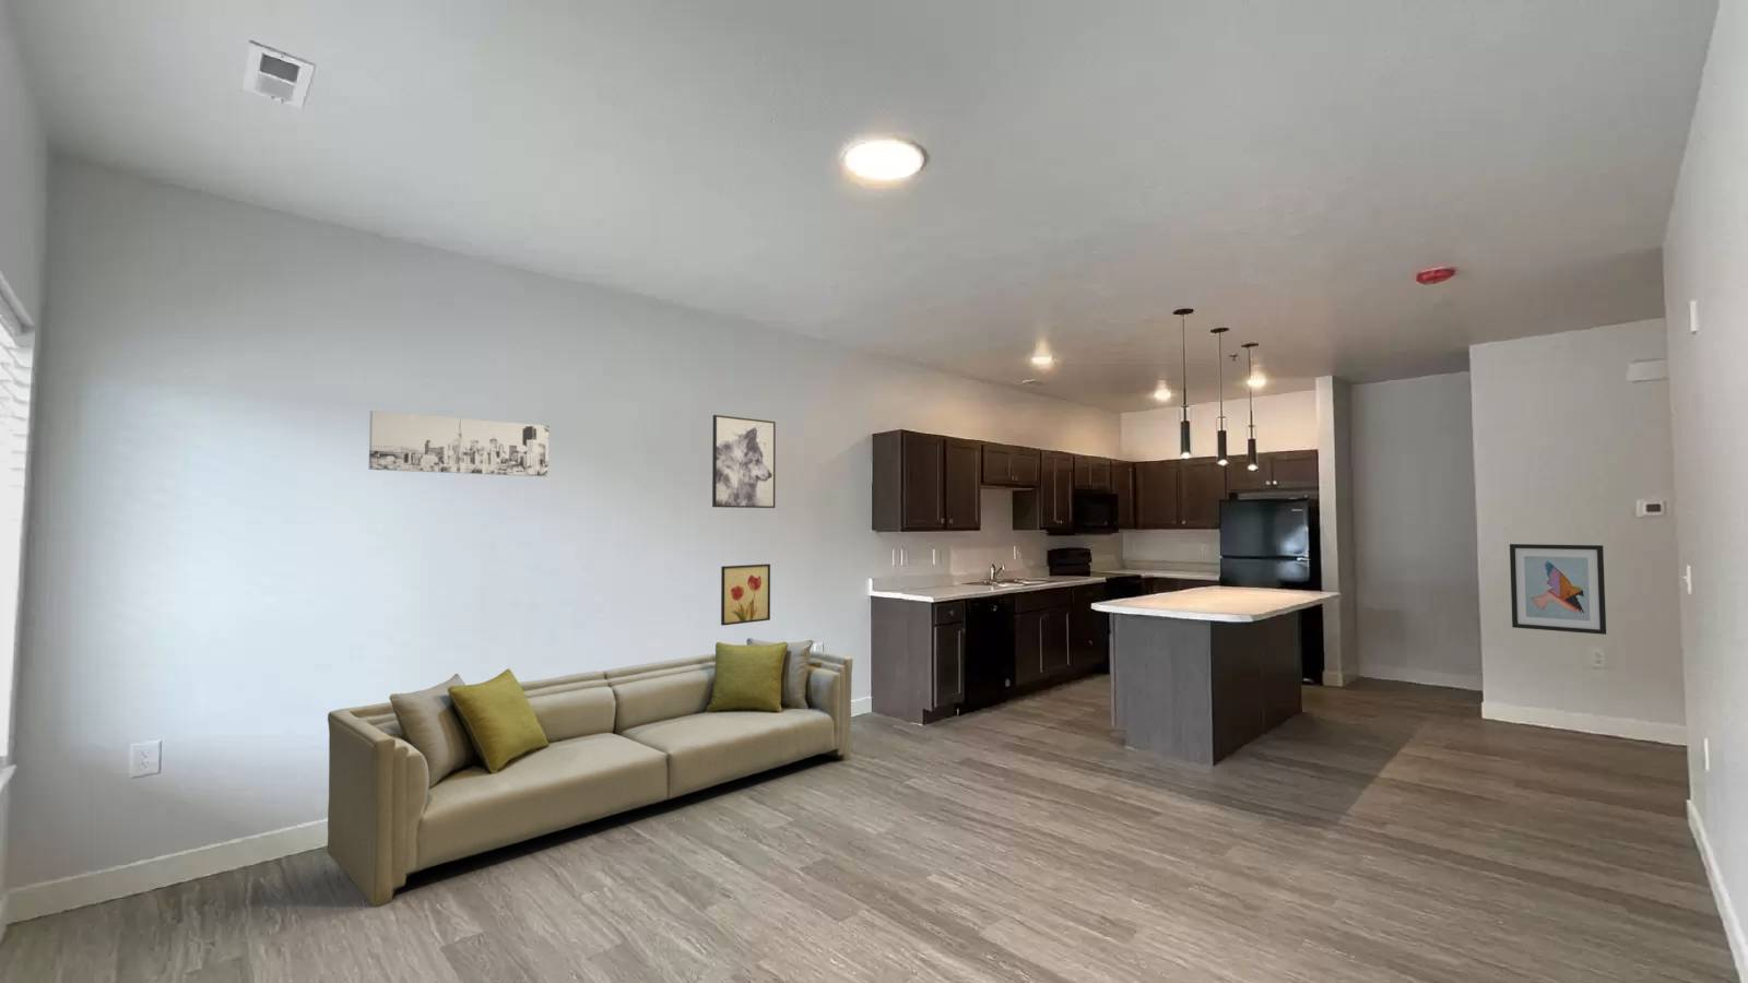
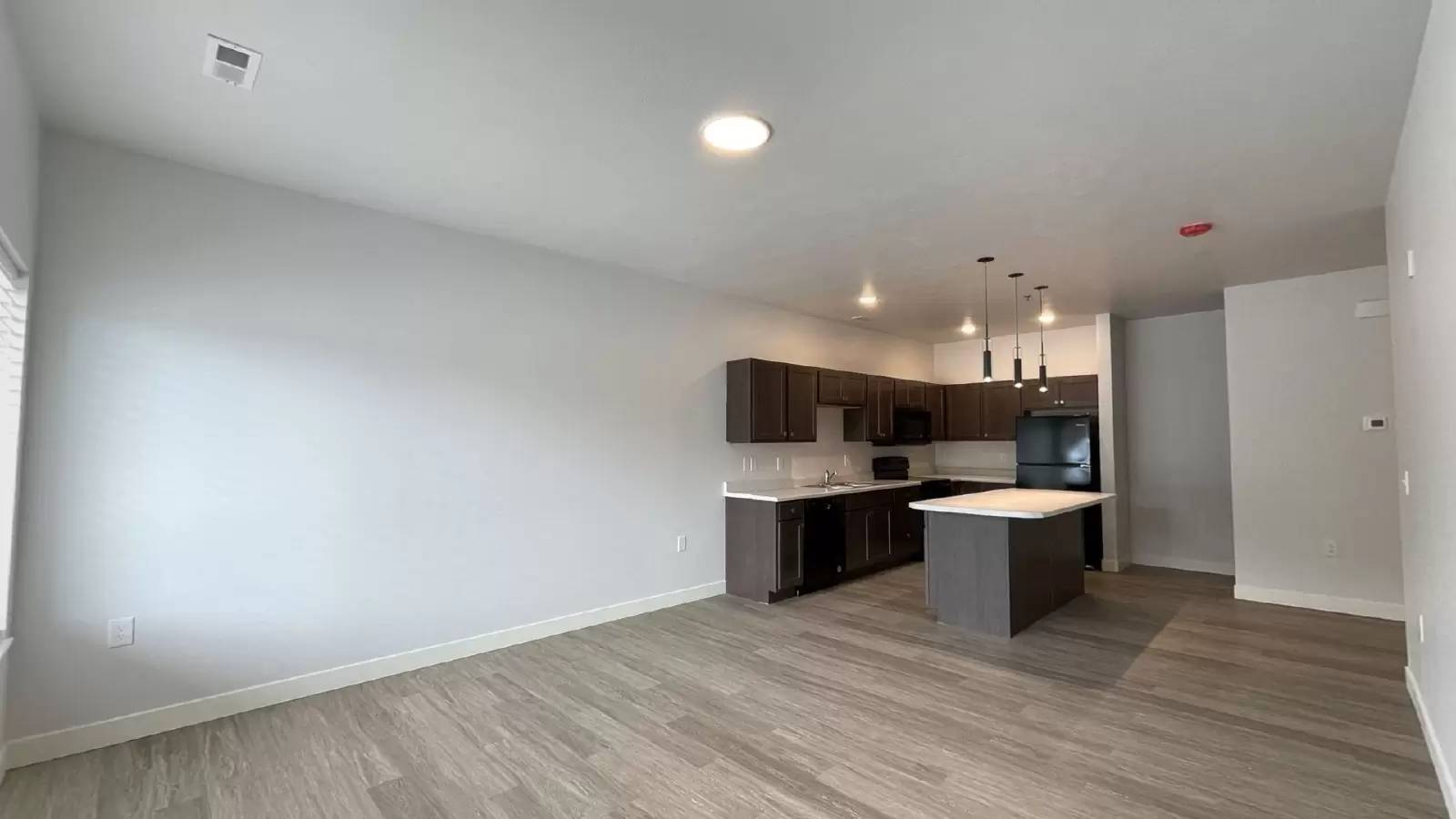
- wall art (744, 462)
- wall art (746, 593)
- sofa (633, 727)
- wall art (465, 445)
- wall art (1556, 588)
